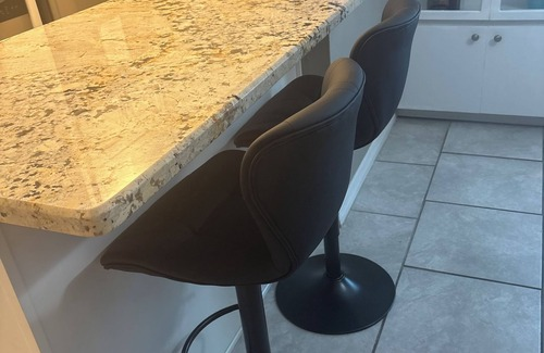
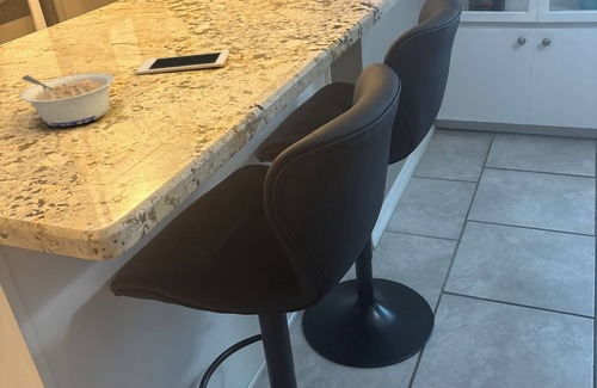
+ legume (68, 98)
+ cell phone (184, 62)
